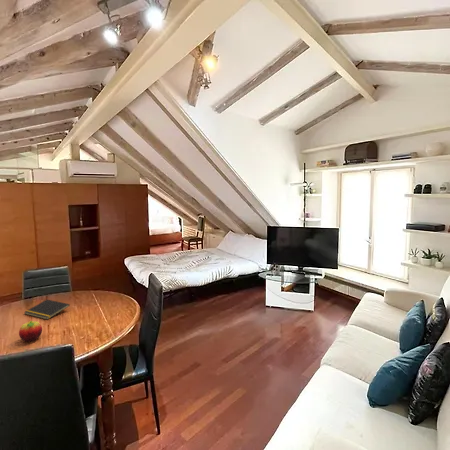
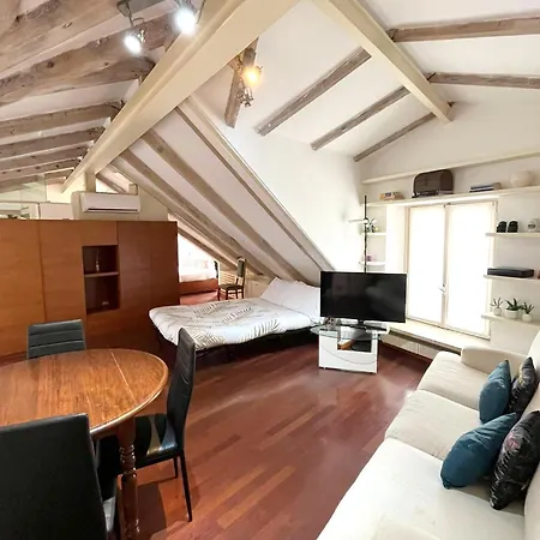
- notepad (47, 308)
- fruit (30, 330)
